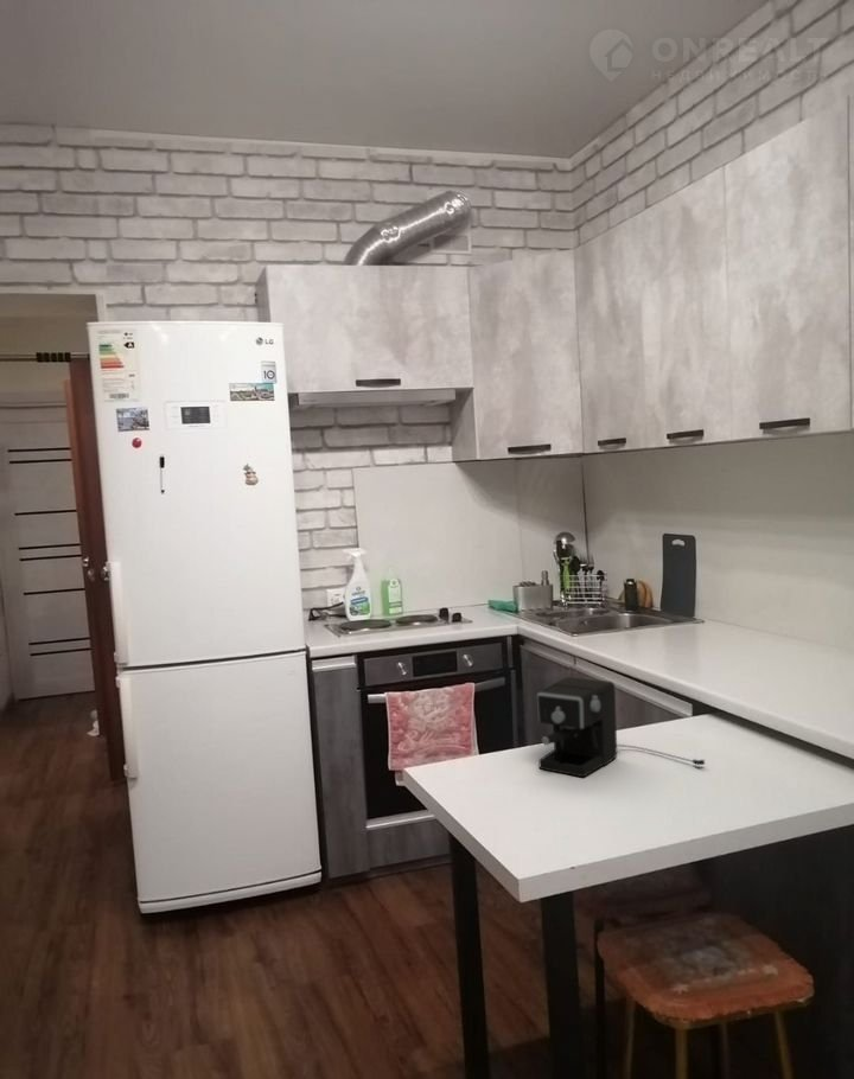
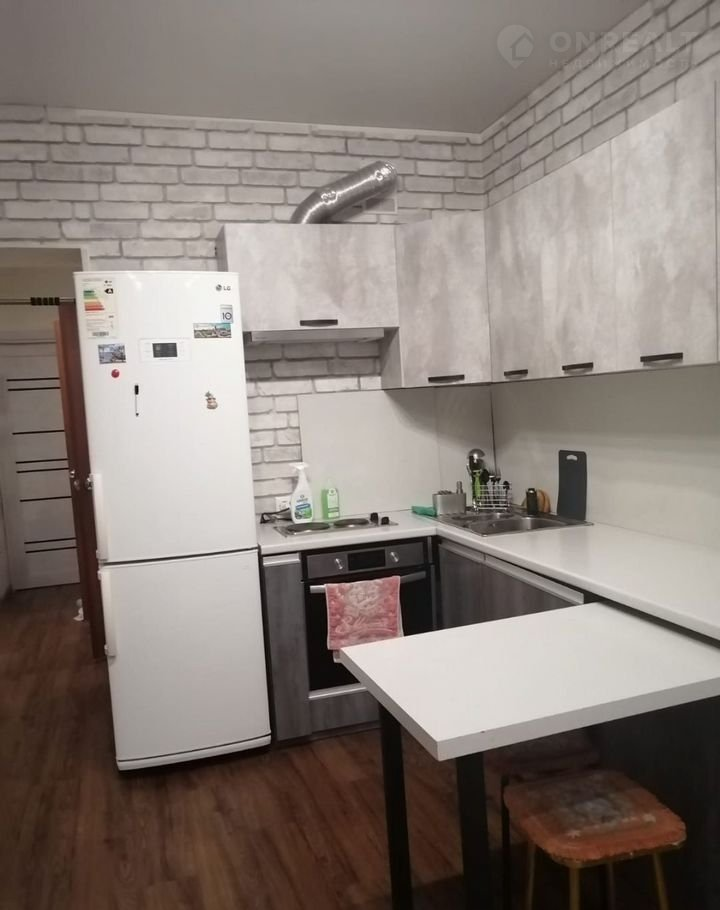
- coffee maker (616, 728)
